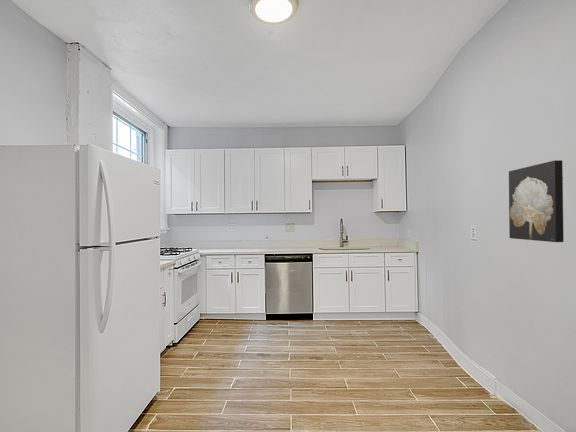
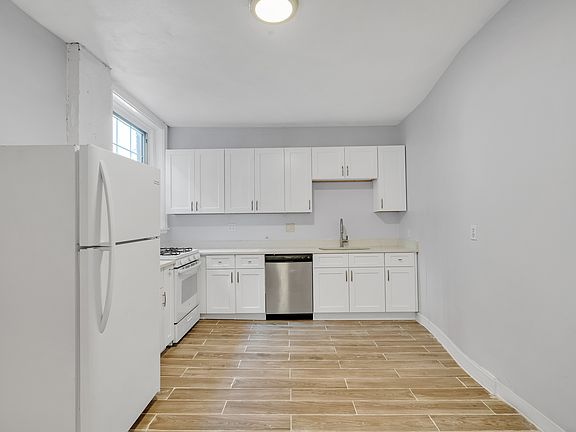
- wall art (533, 203)
